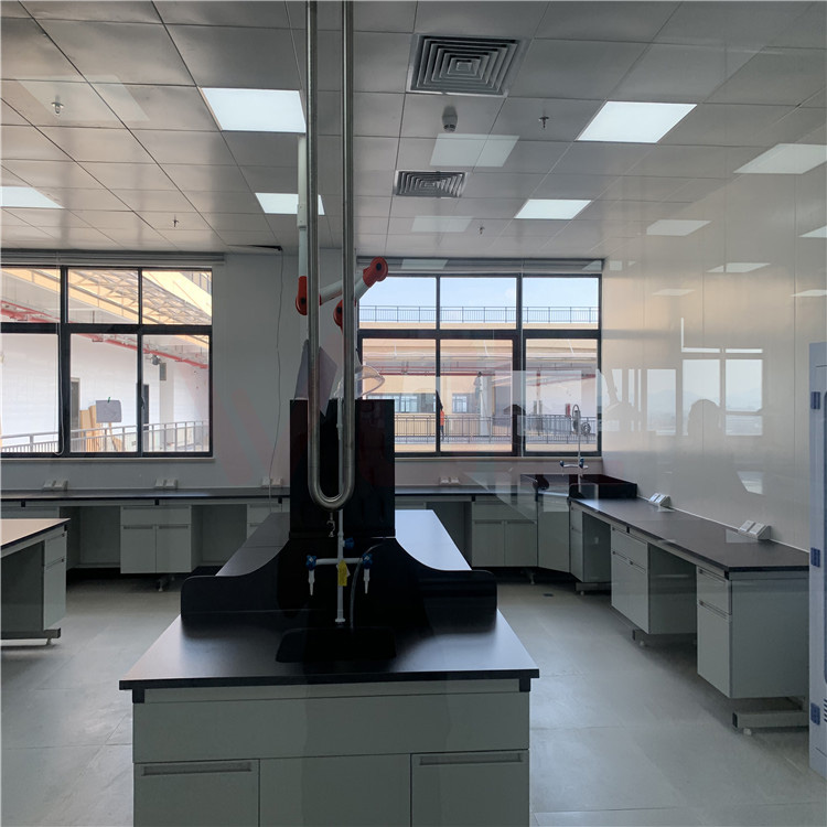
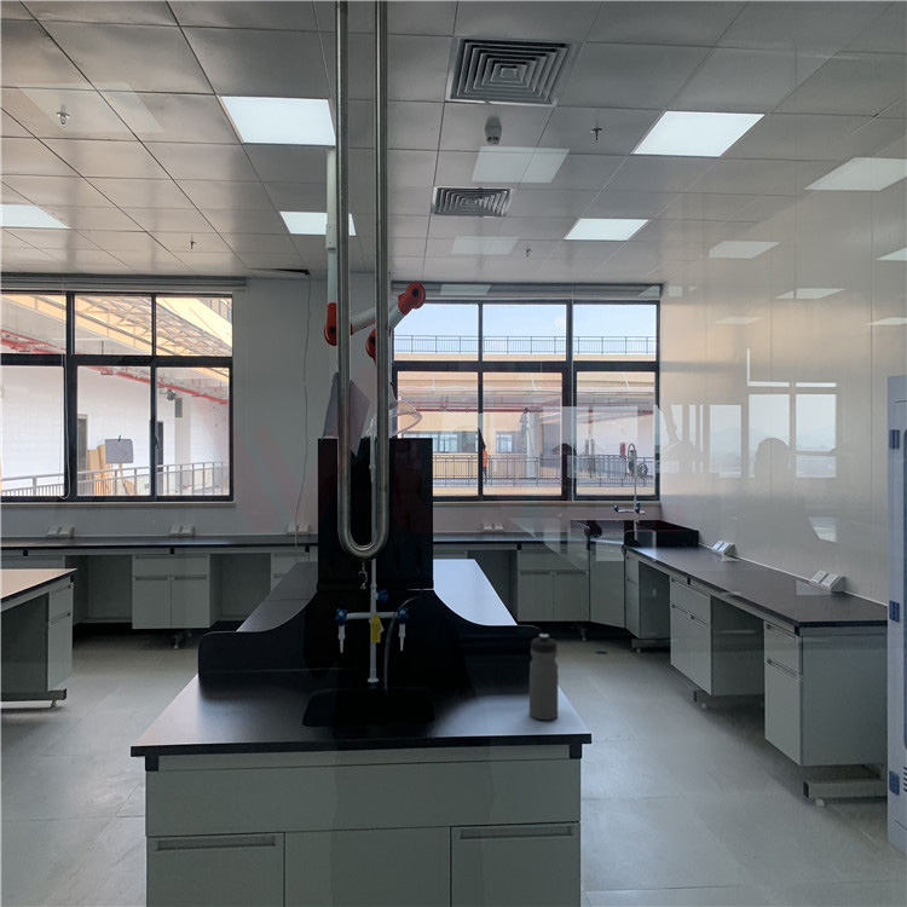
+ water bottle (543, 674)
